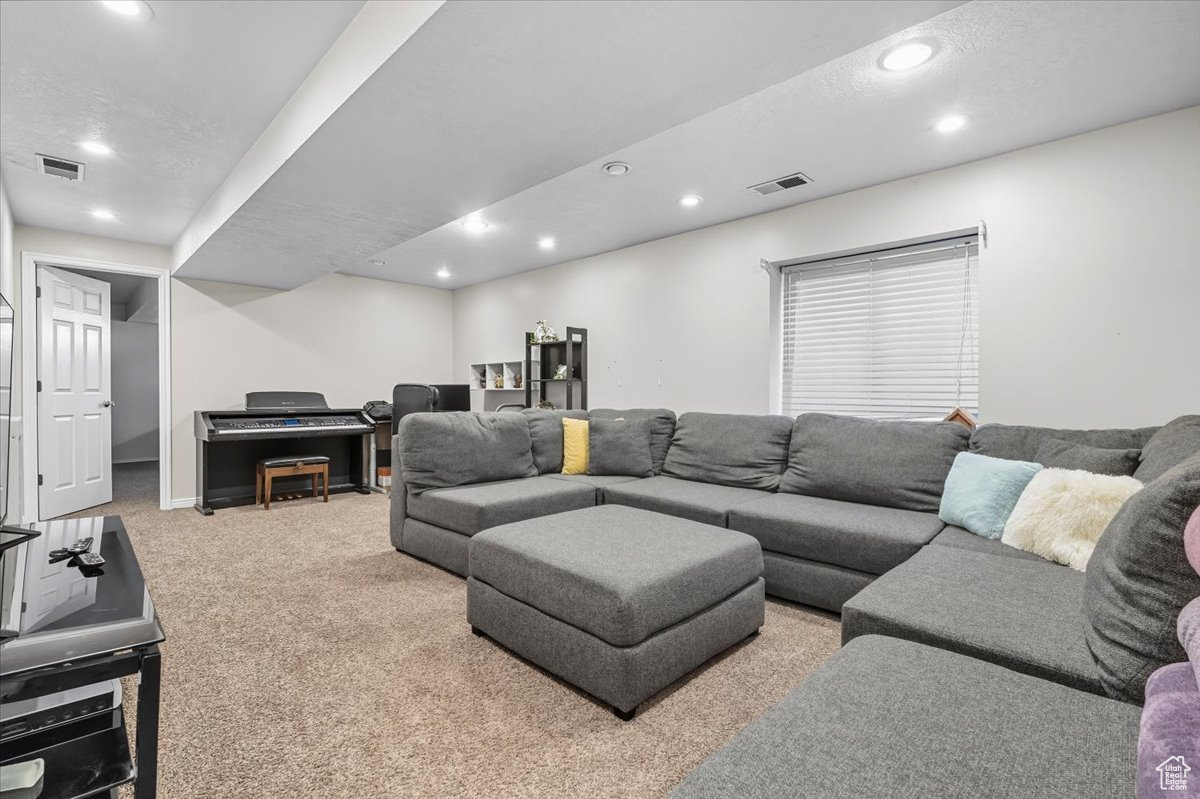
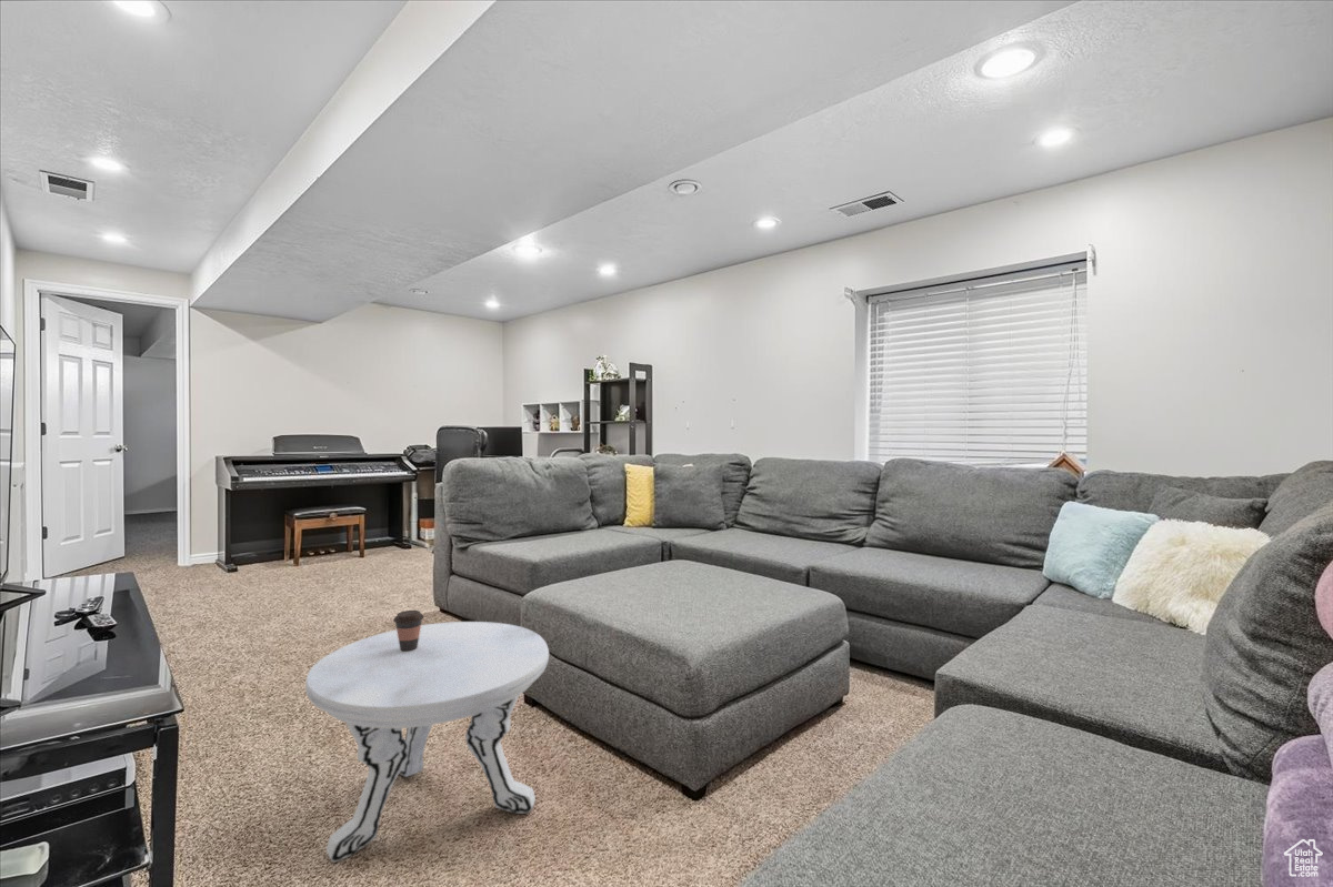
+ coffee cup (409, 629)
+ side table (430, 729)
